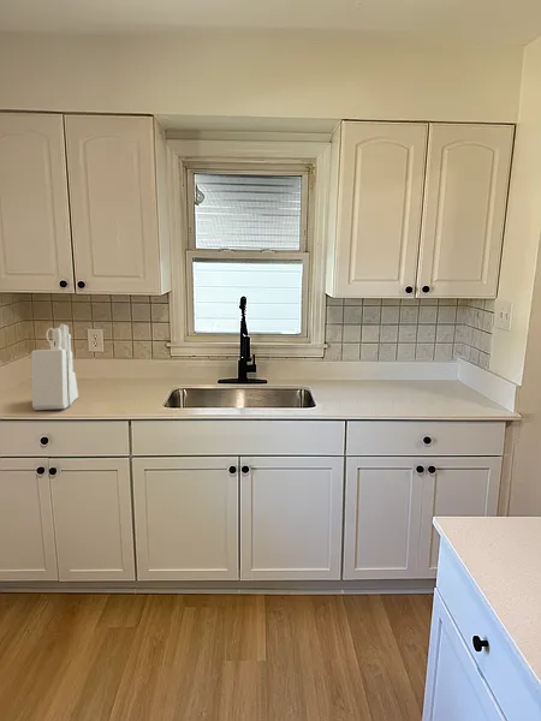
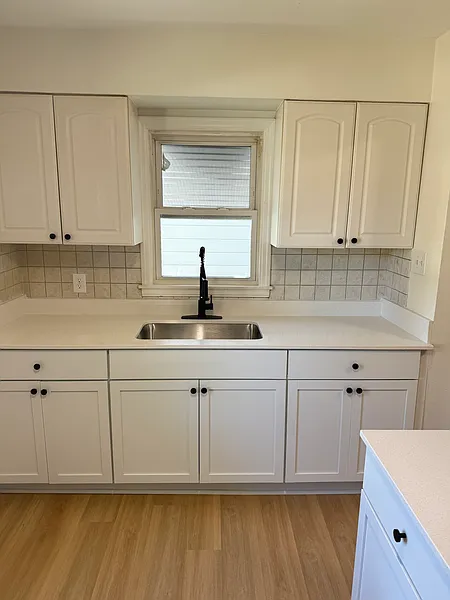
- knife block (54, 365)
